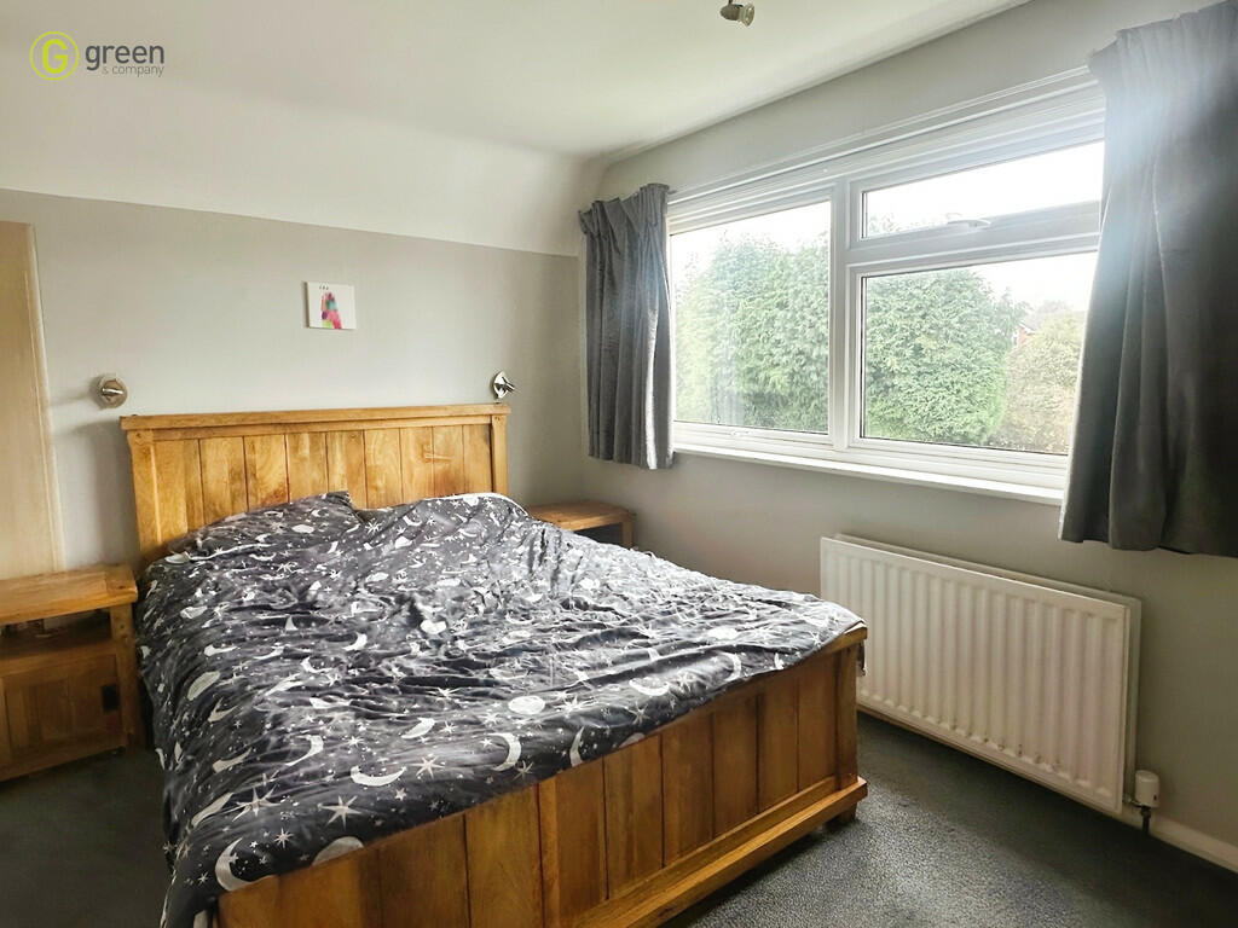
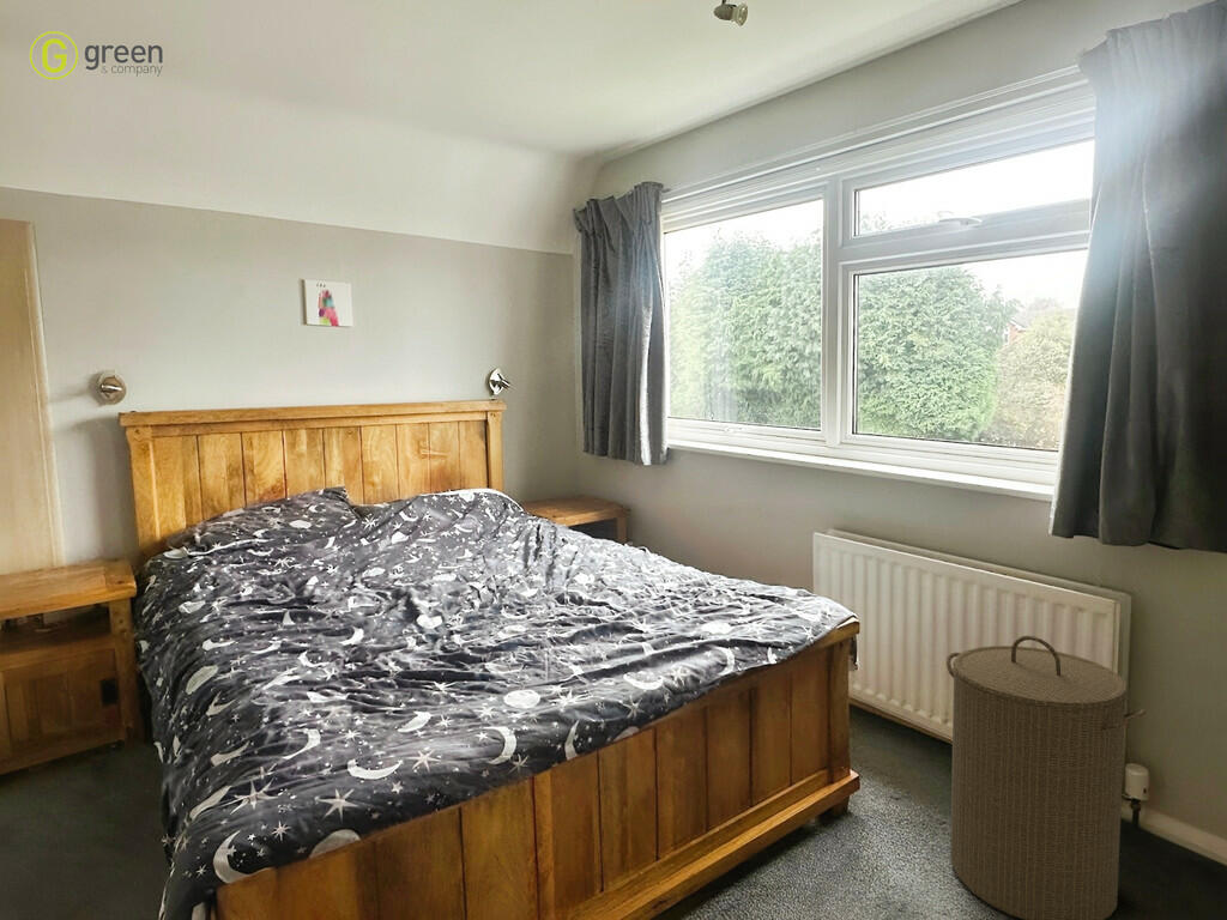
+ laundry hamper (1033, 758)
